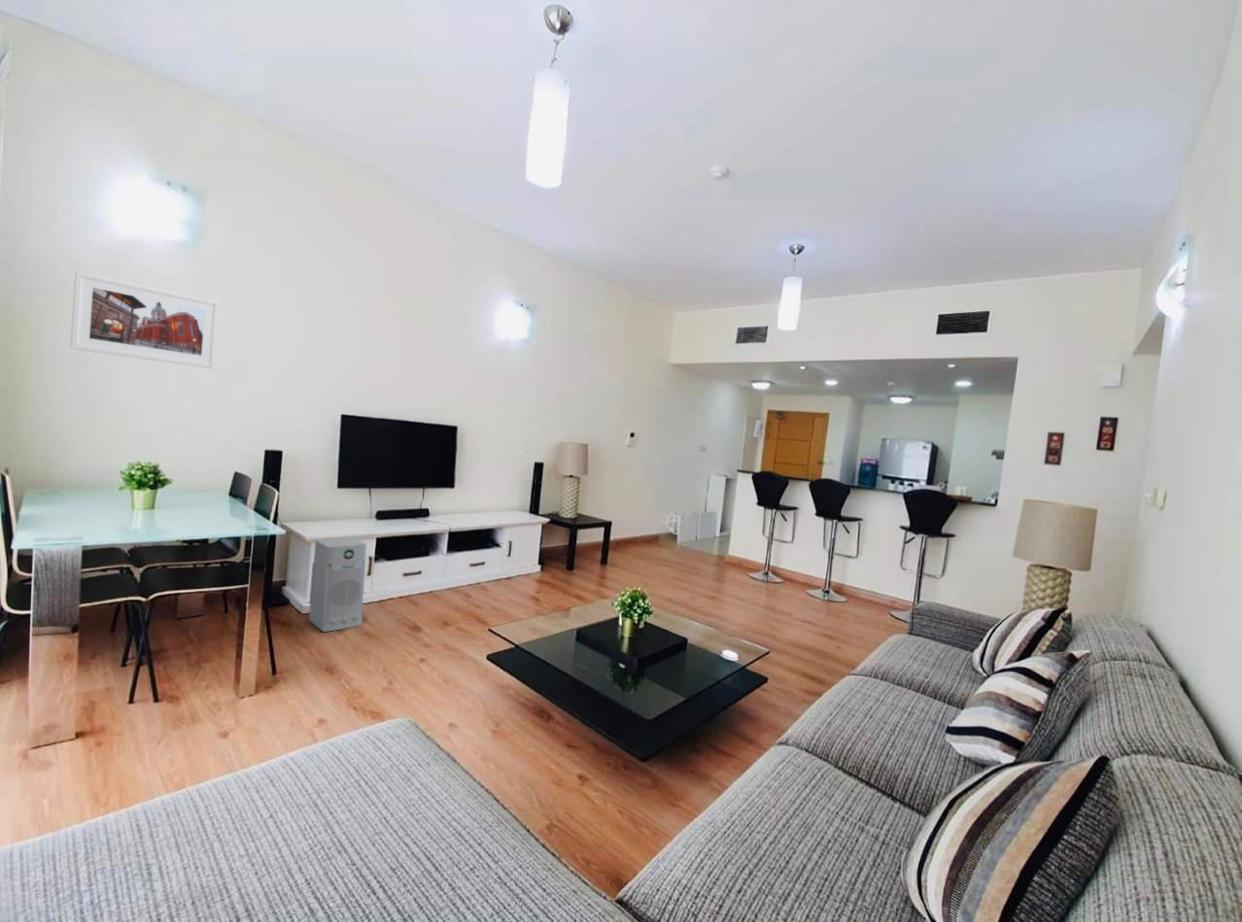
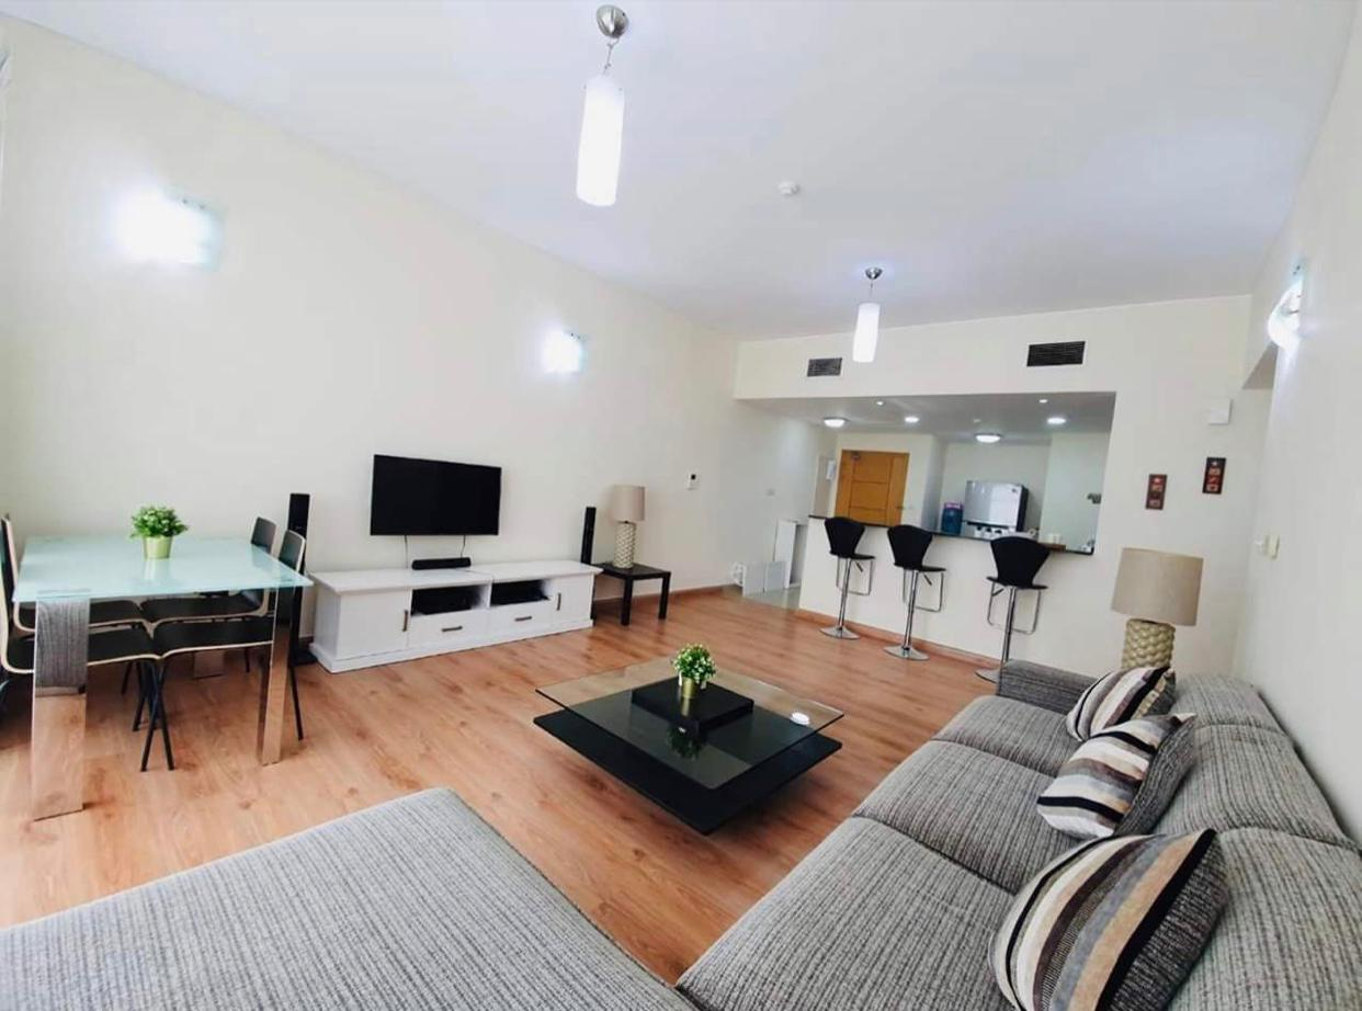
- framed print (150, 323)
- air purifier (337, 581)
